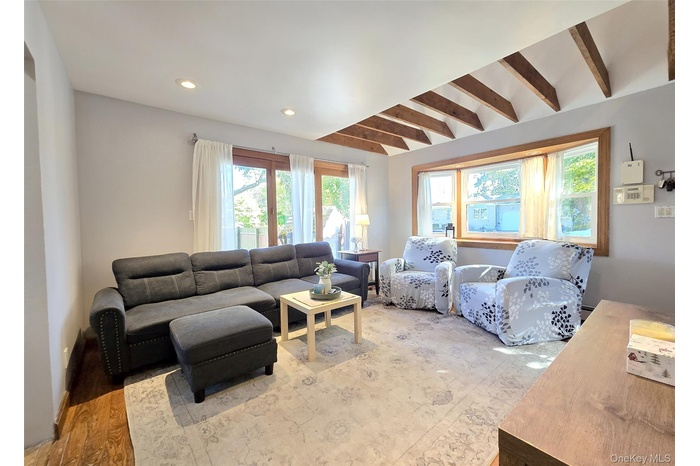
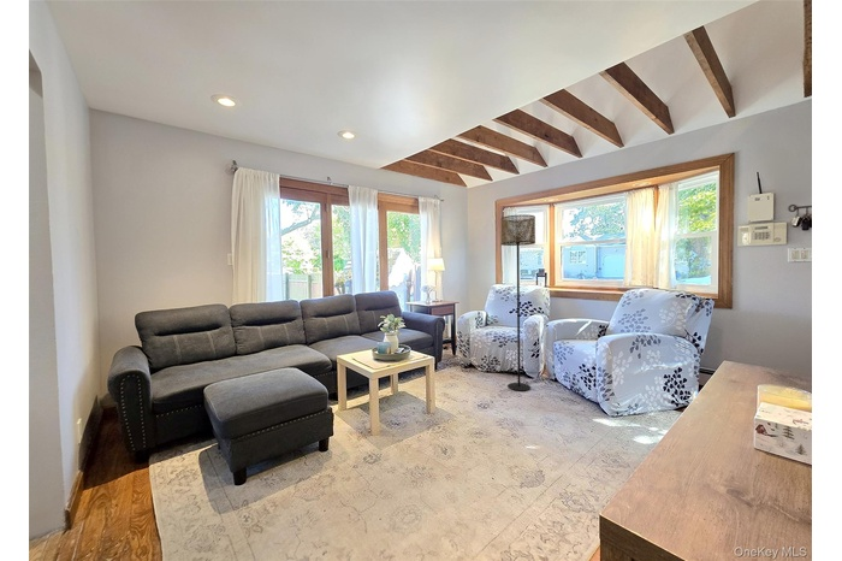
+ floor lamp (517, 302)
